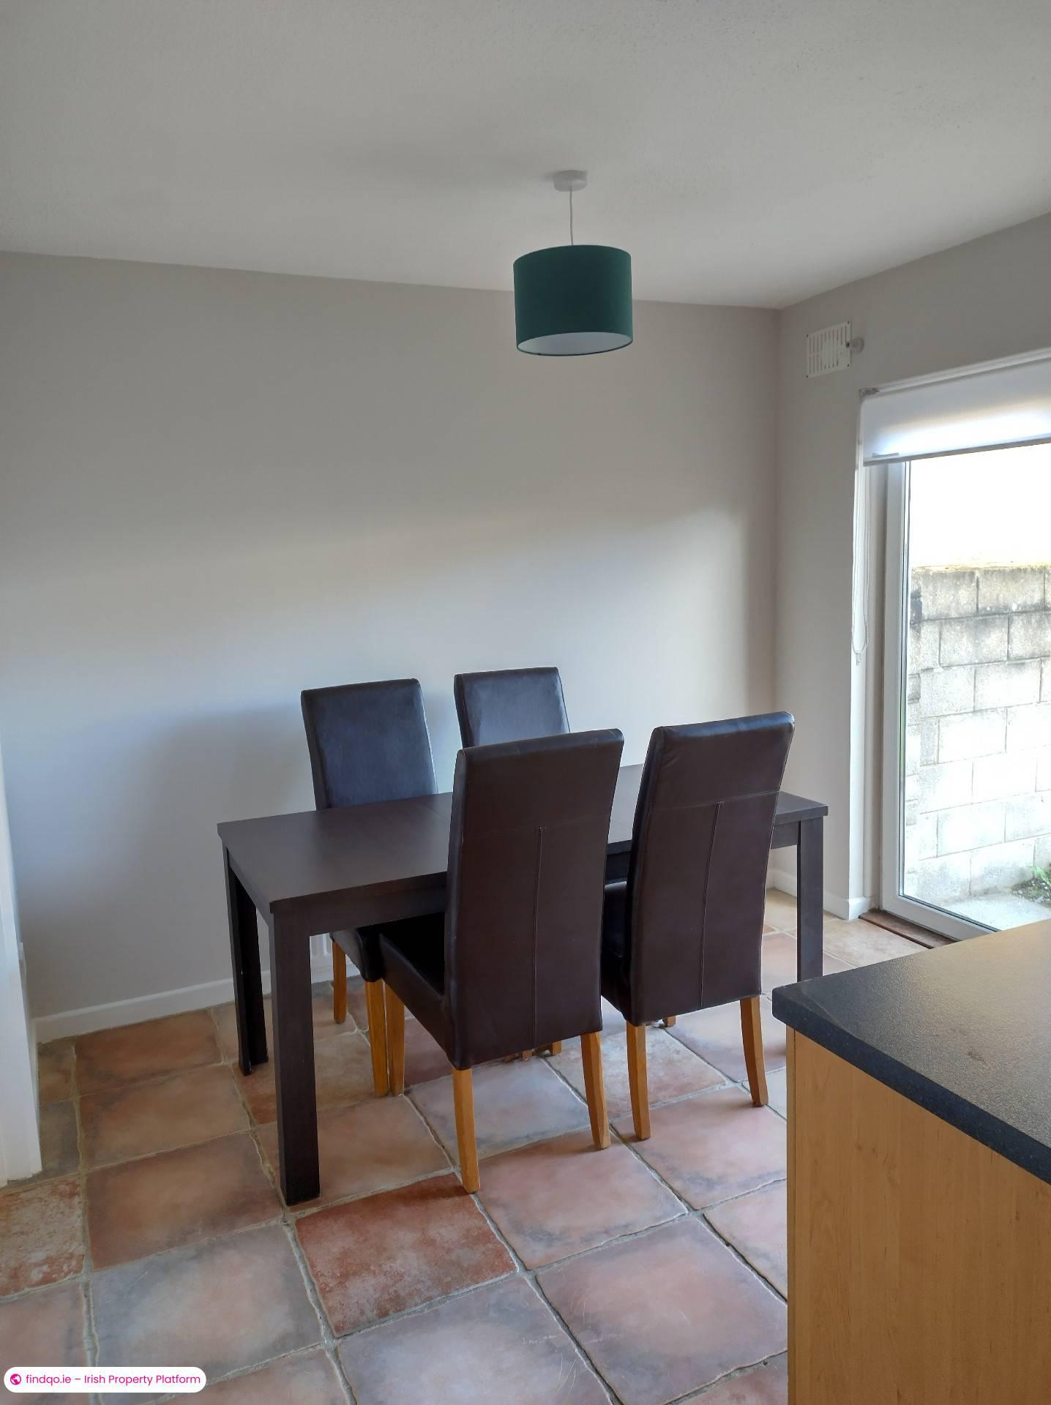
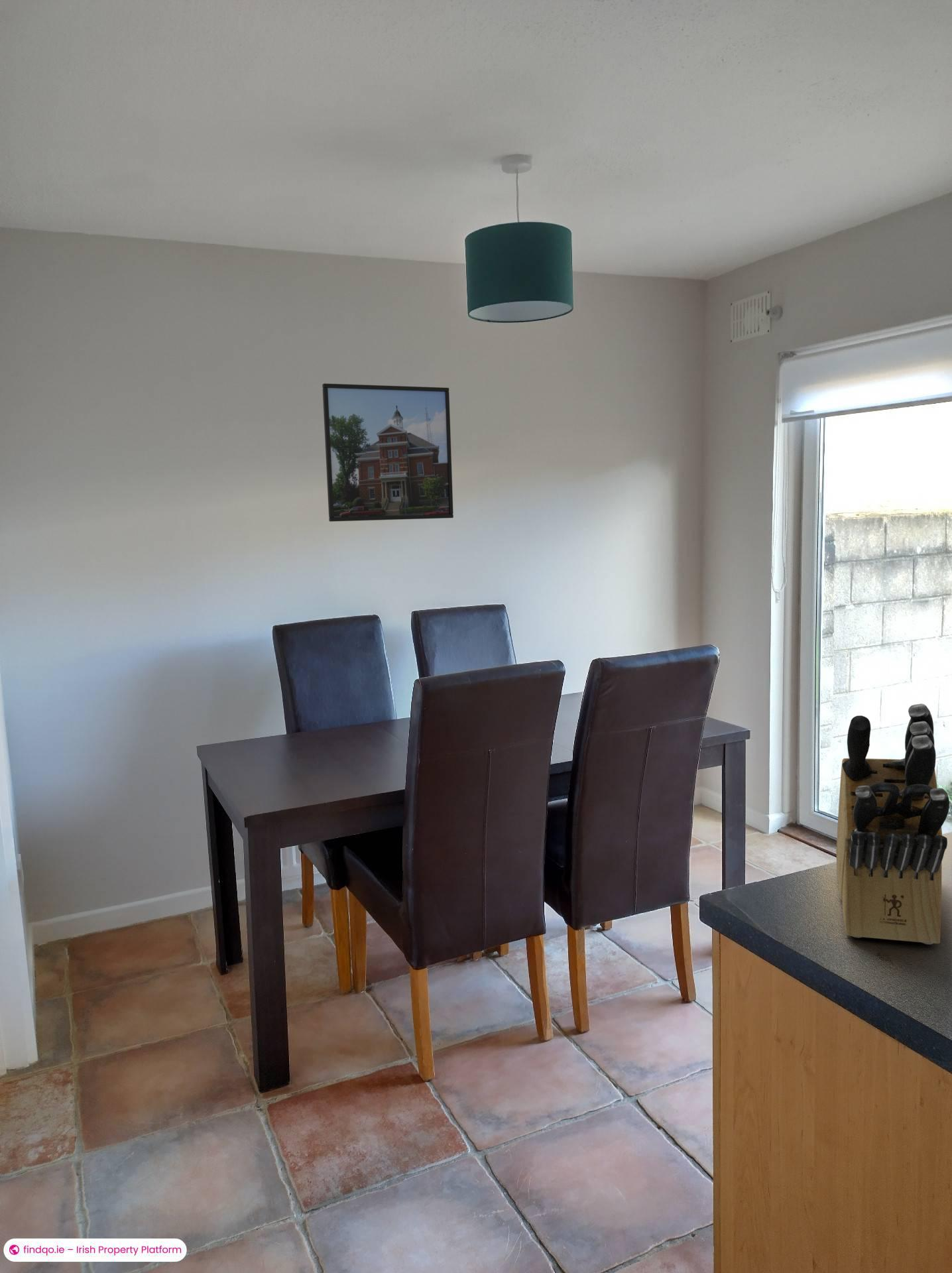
+ knife block (886, 804)
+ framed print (390, 453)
